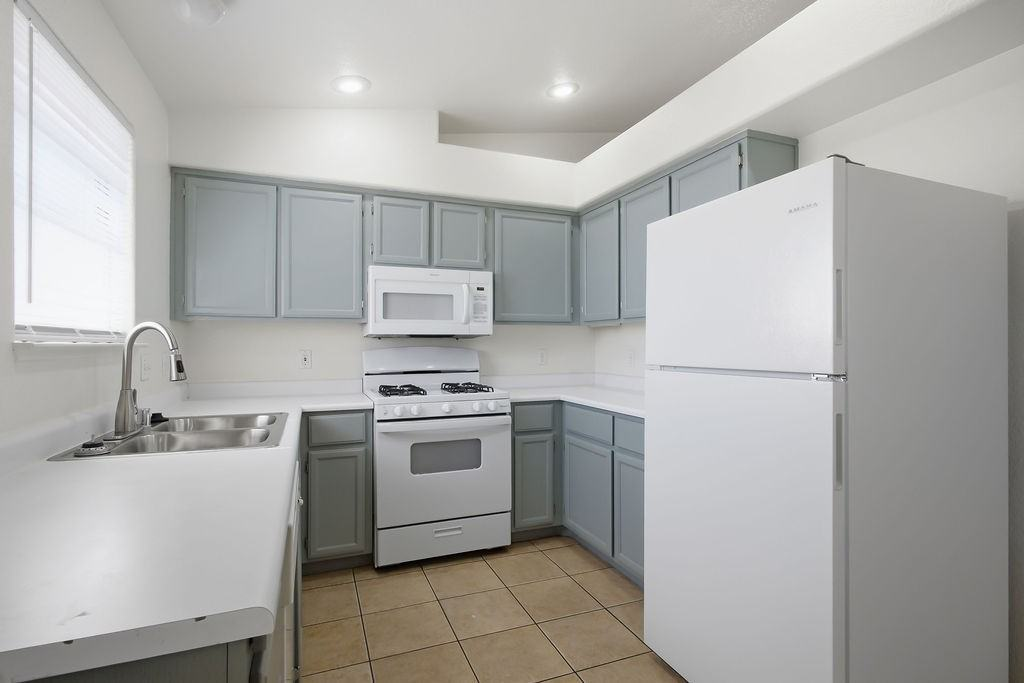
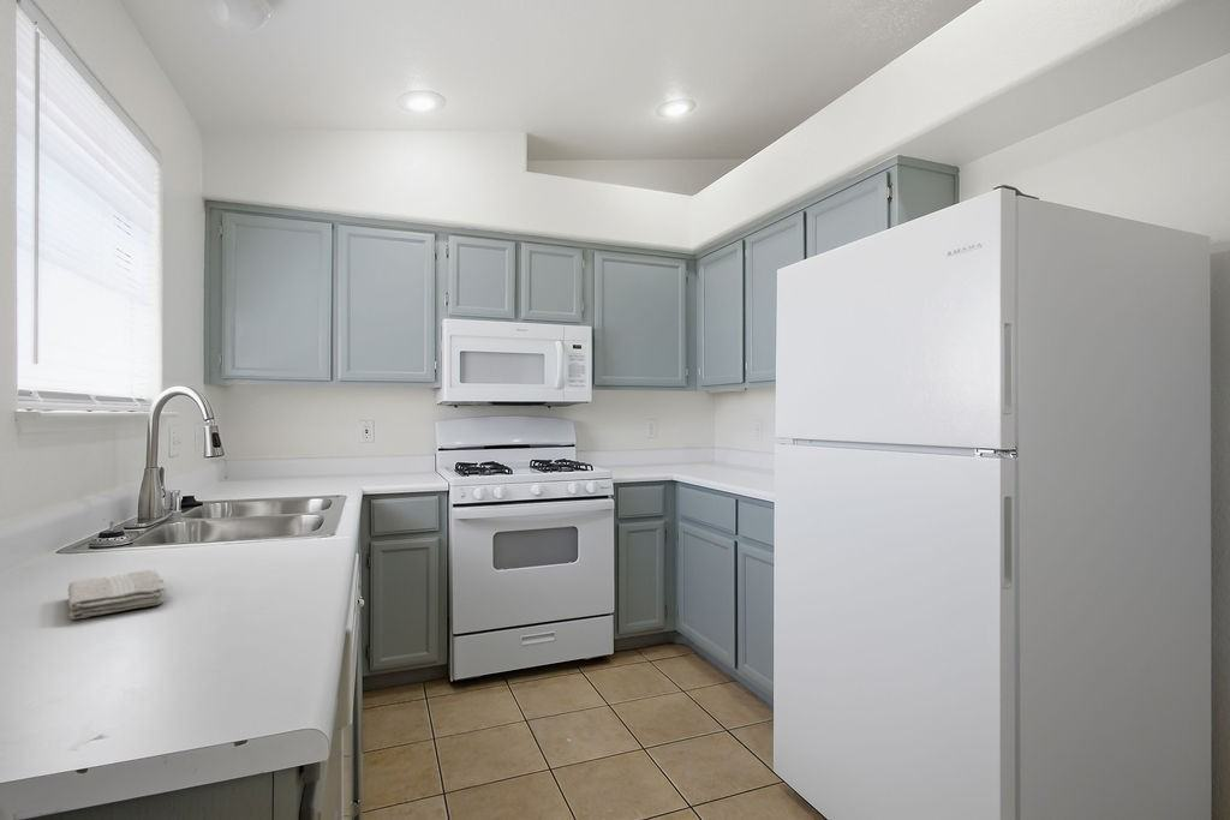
+ washcloth (115, 591)
